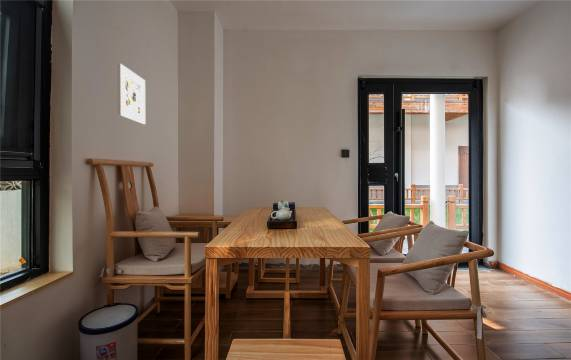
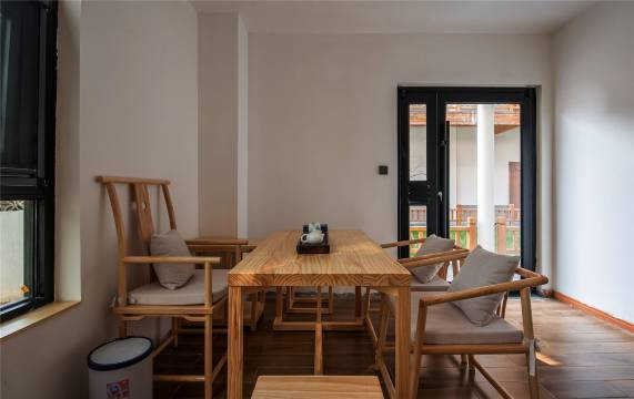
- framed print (132, 96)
